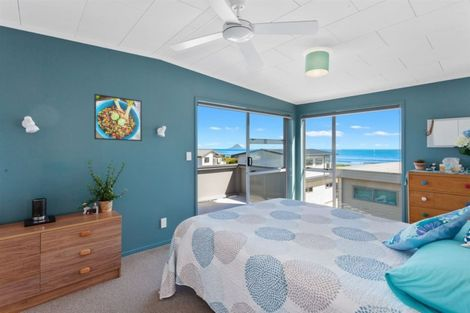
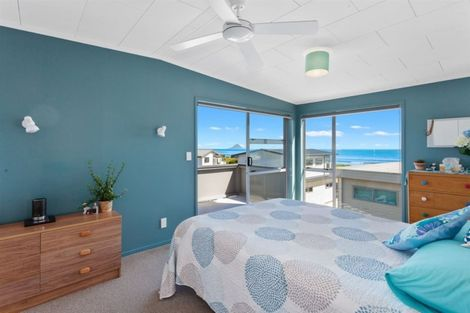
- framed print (119, 118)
